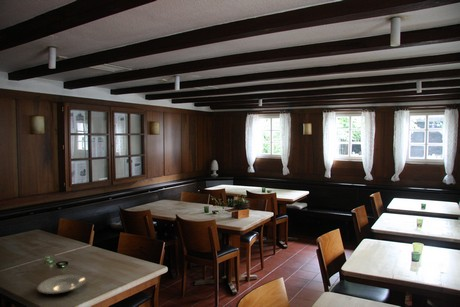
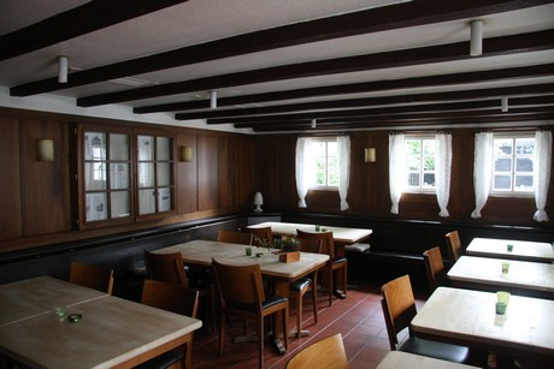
- plate (62, 285)
